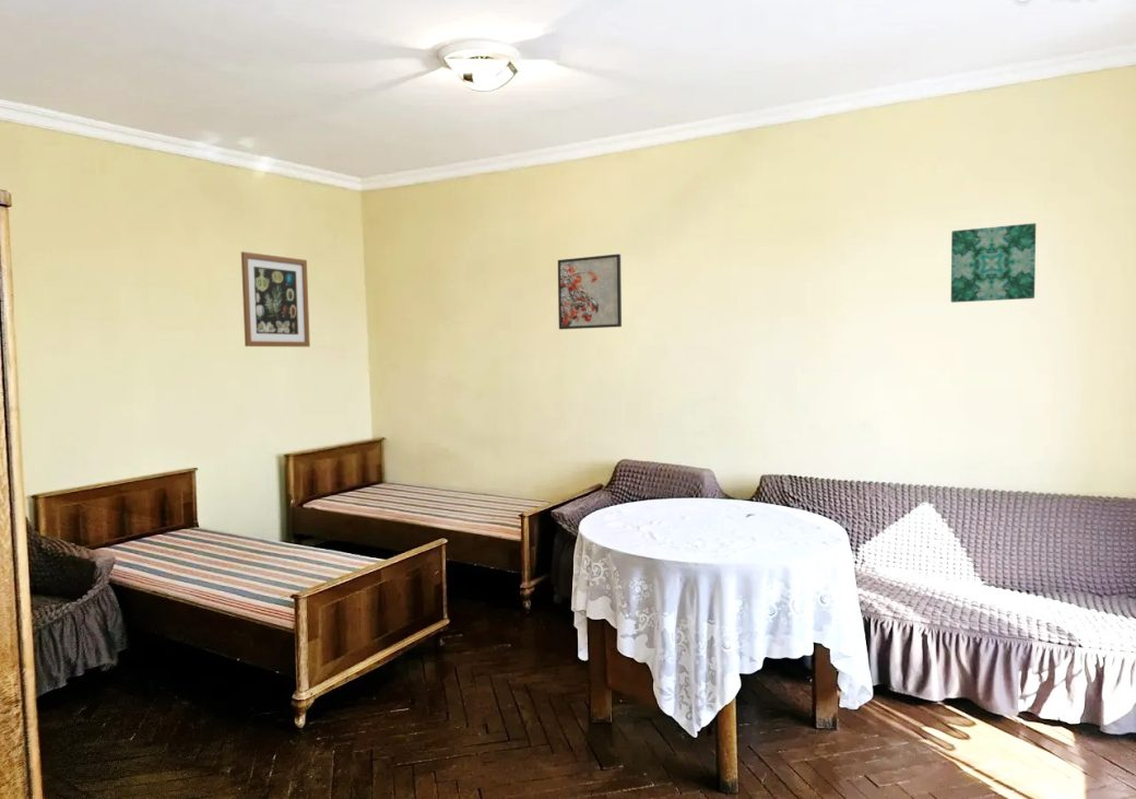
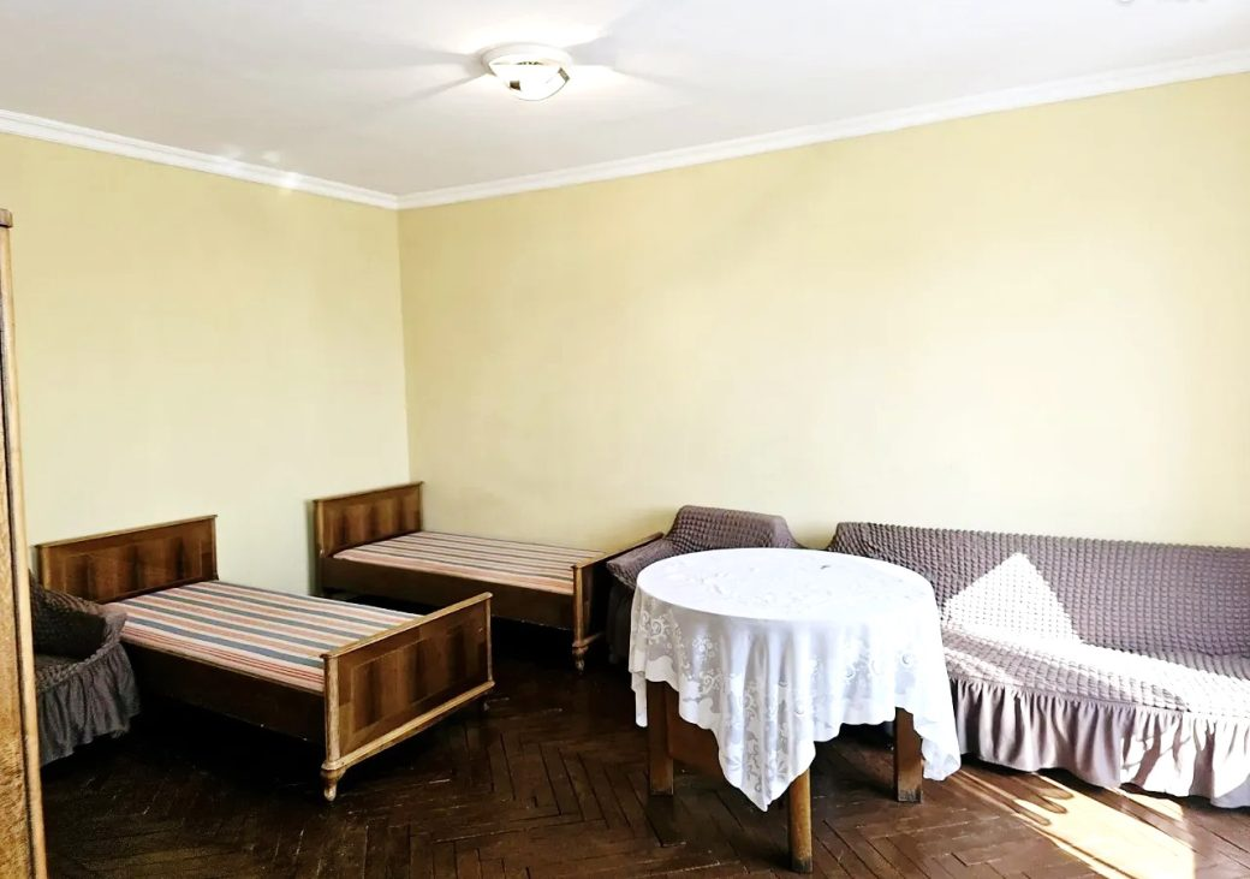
- wall art (276, 301)
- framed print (589, 292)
- wall art (992, 263)
